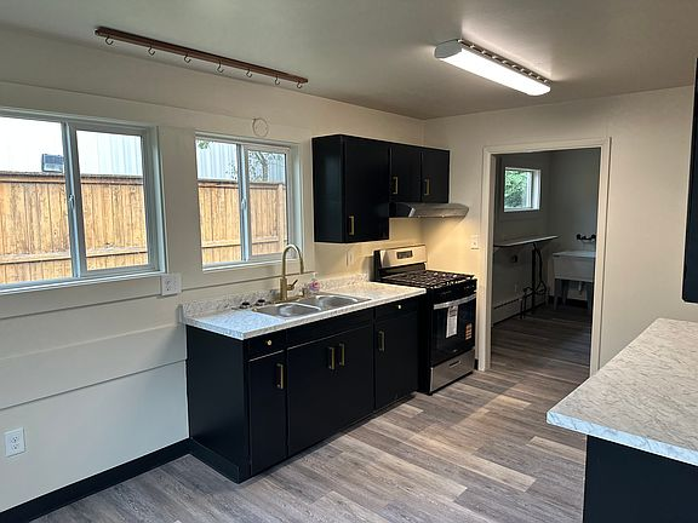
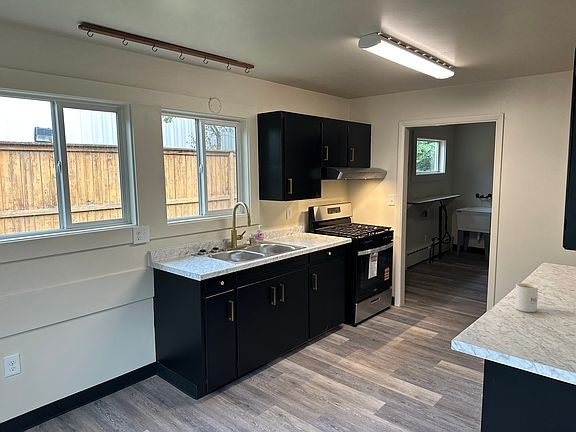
+ mug (526, 296)
